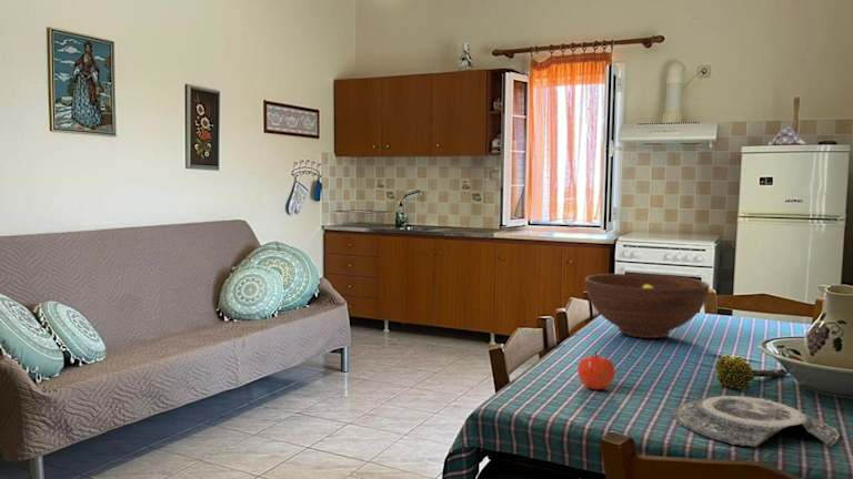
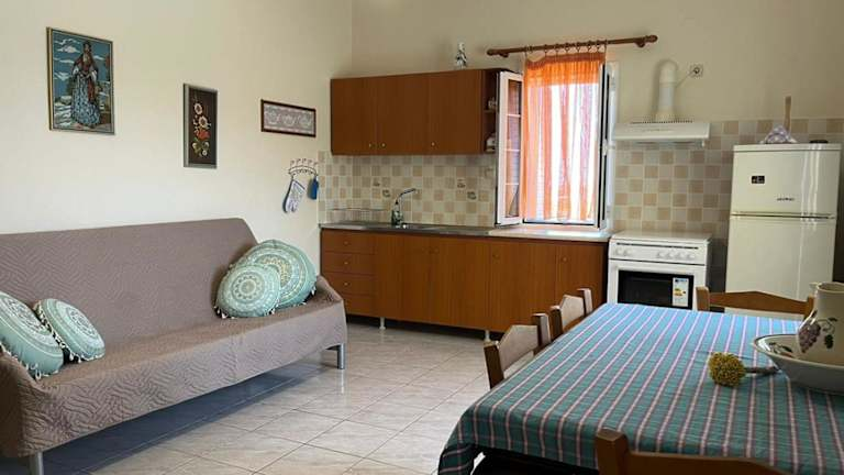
- plate (751, 415)
- apple (596, 369)
- fruit bowl (644, 307)
